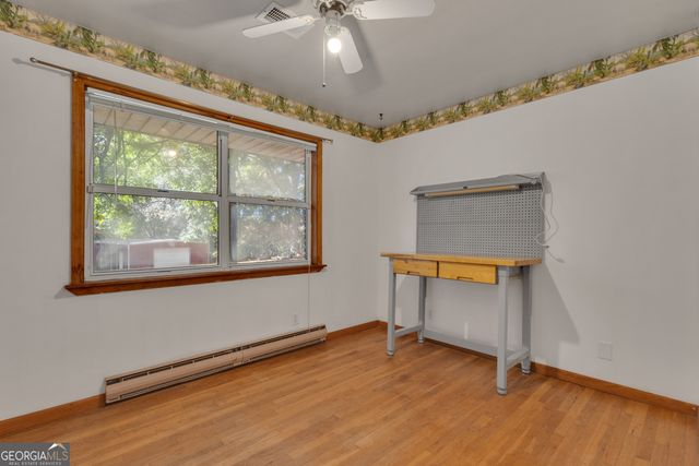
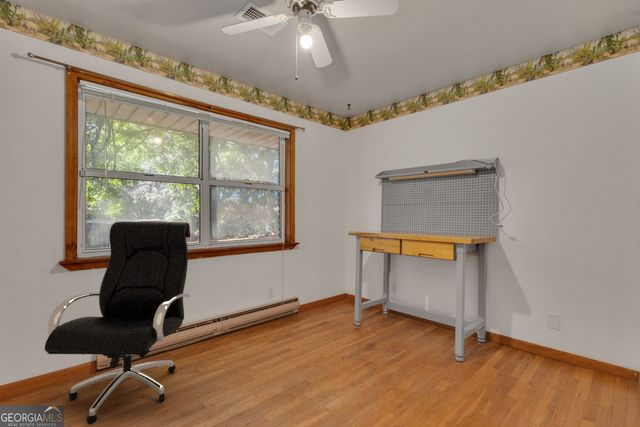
+ office chair (128, 306)
